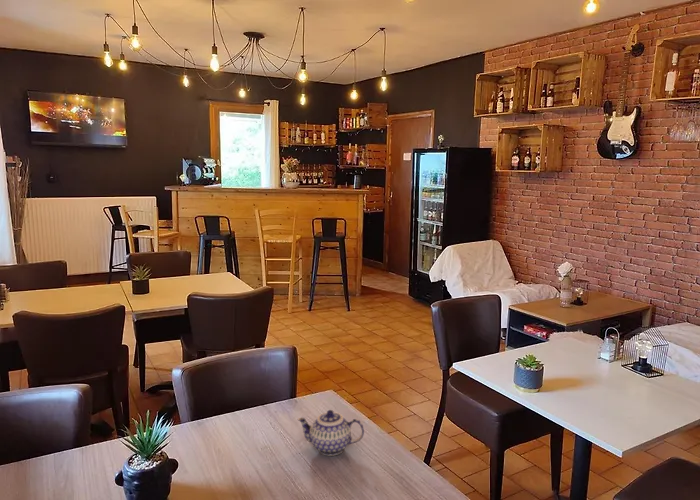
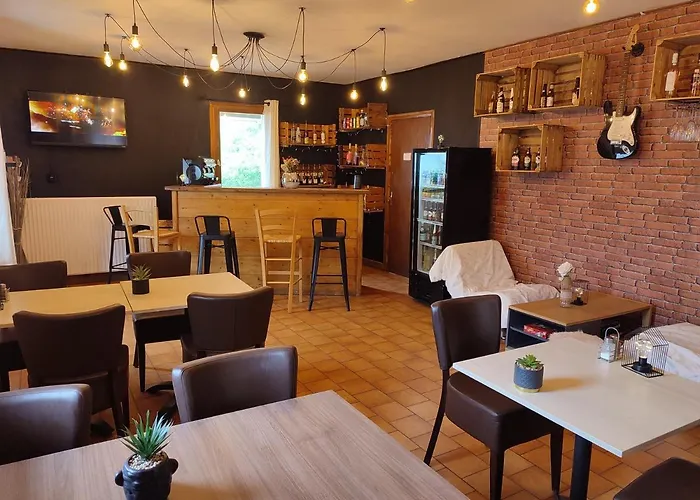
- teapot (330, 429)
